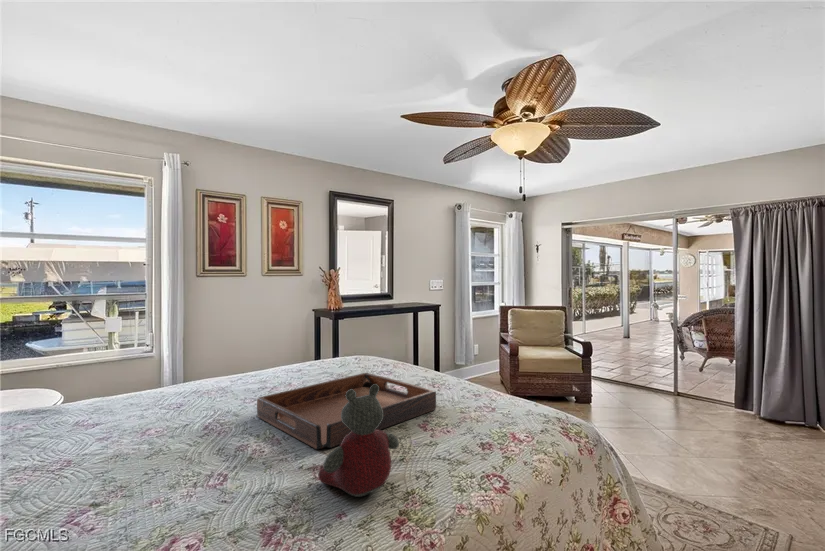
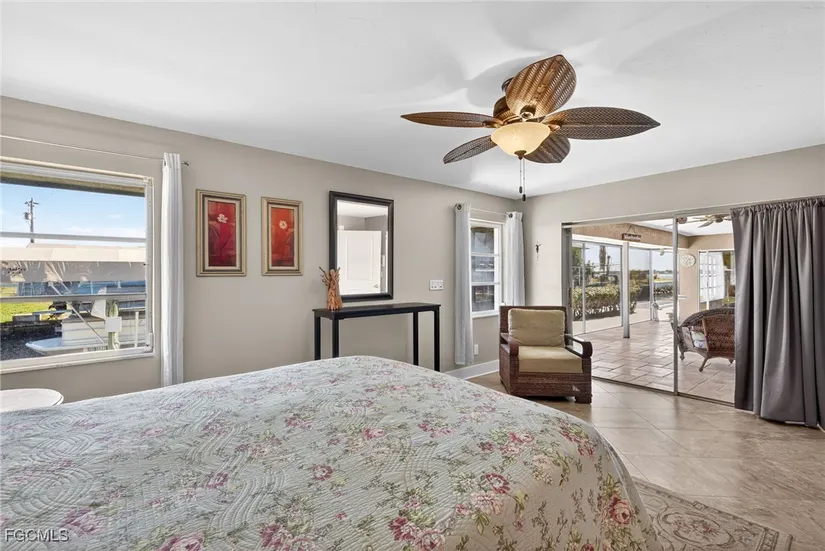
- stuffed bear (355, 434)
- serving tray (347, 402)
